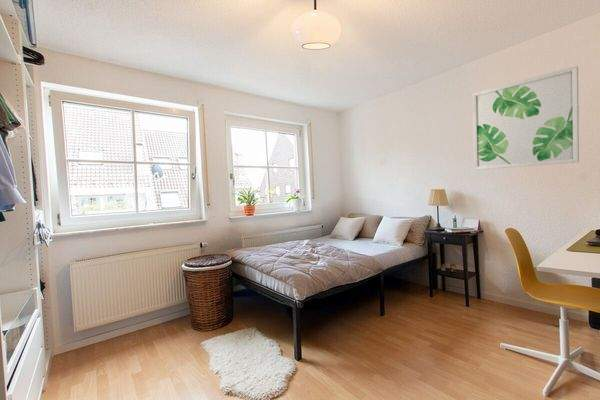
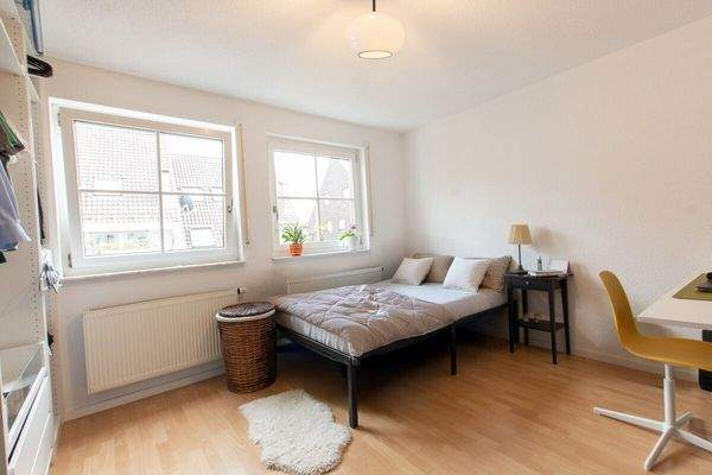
- wall art (520, 124)
